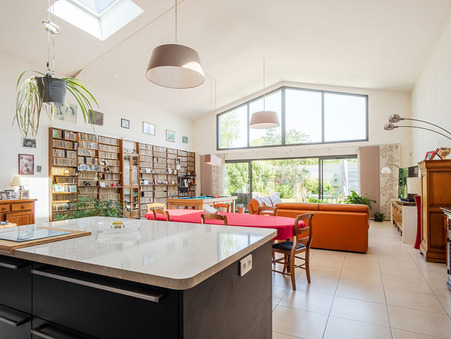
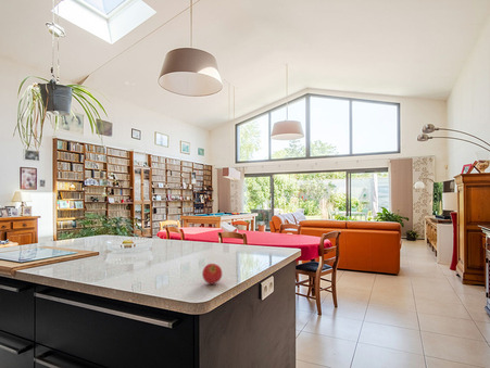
+ fruit (212, 274)
